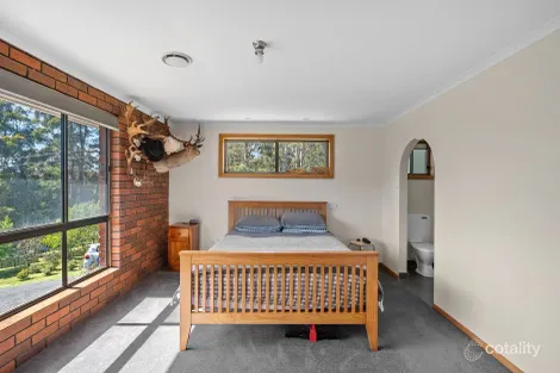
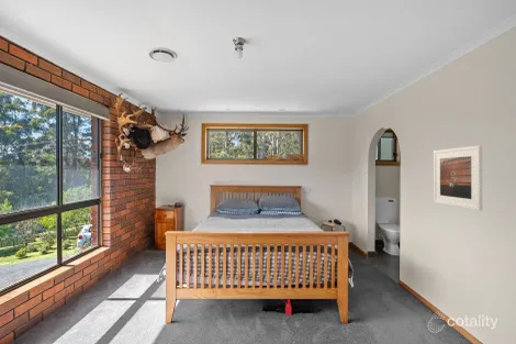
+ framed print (455, 177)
